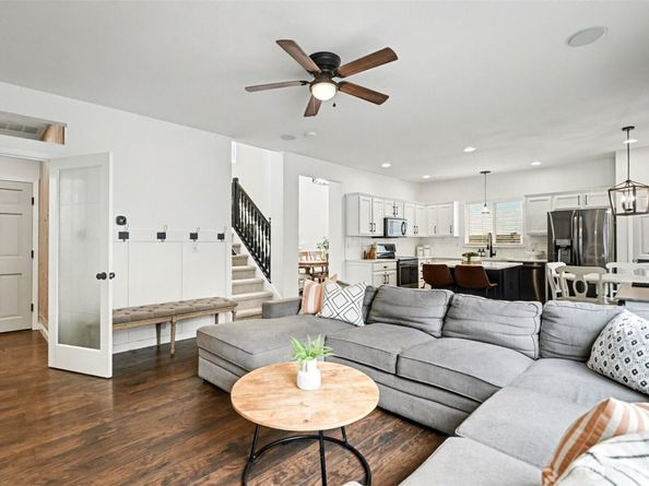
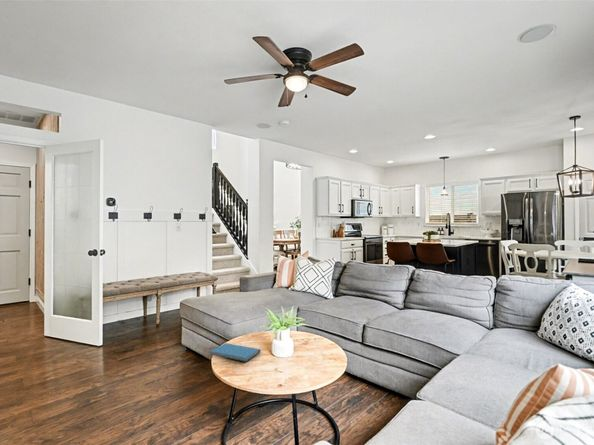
+ book (235, 351)
